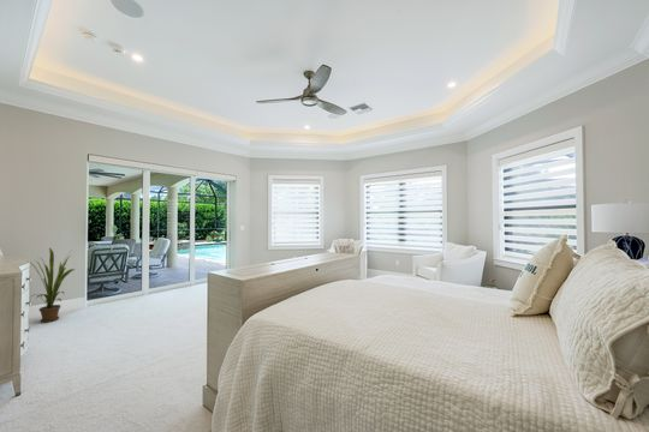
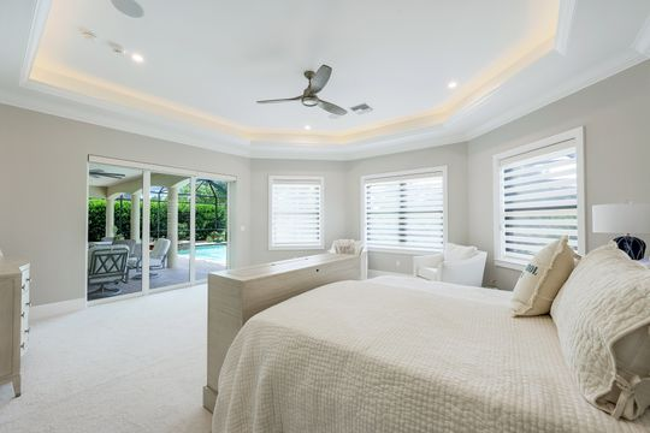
- house plant (47, 284)
